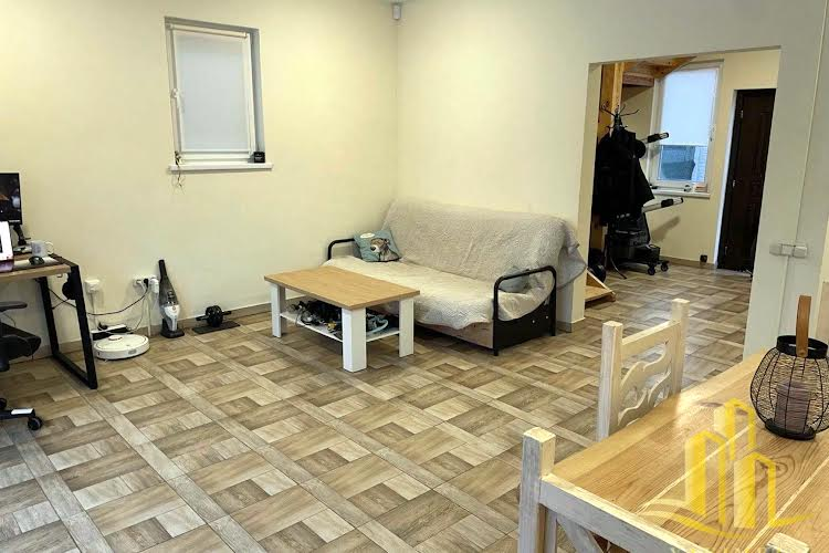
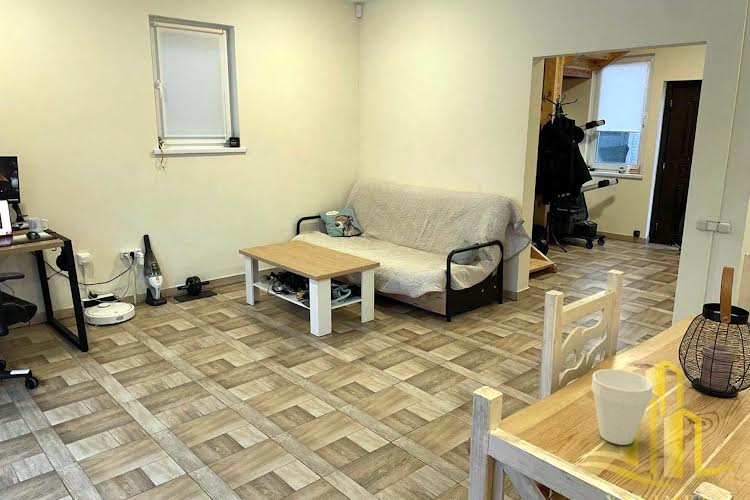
+ cup (619, 408)
